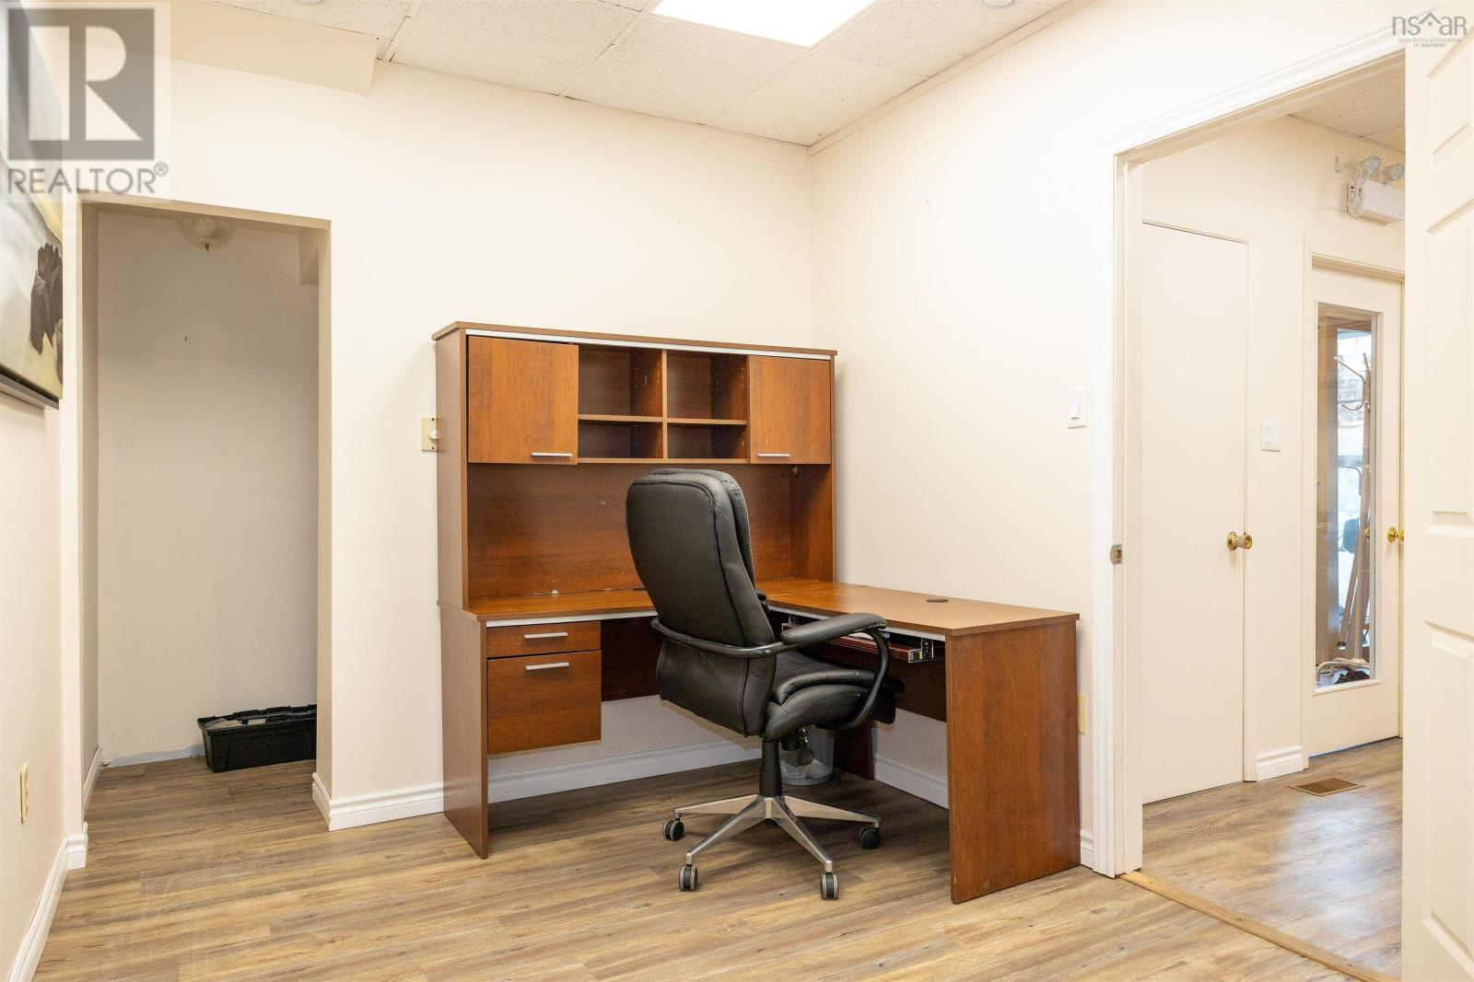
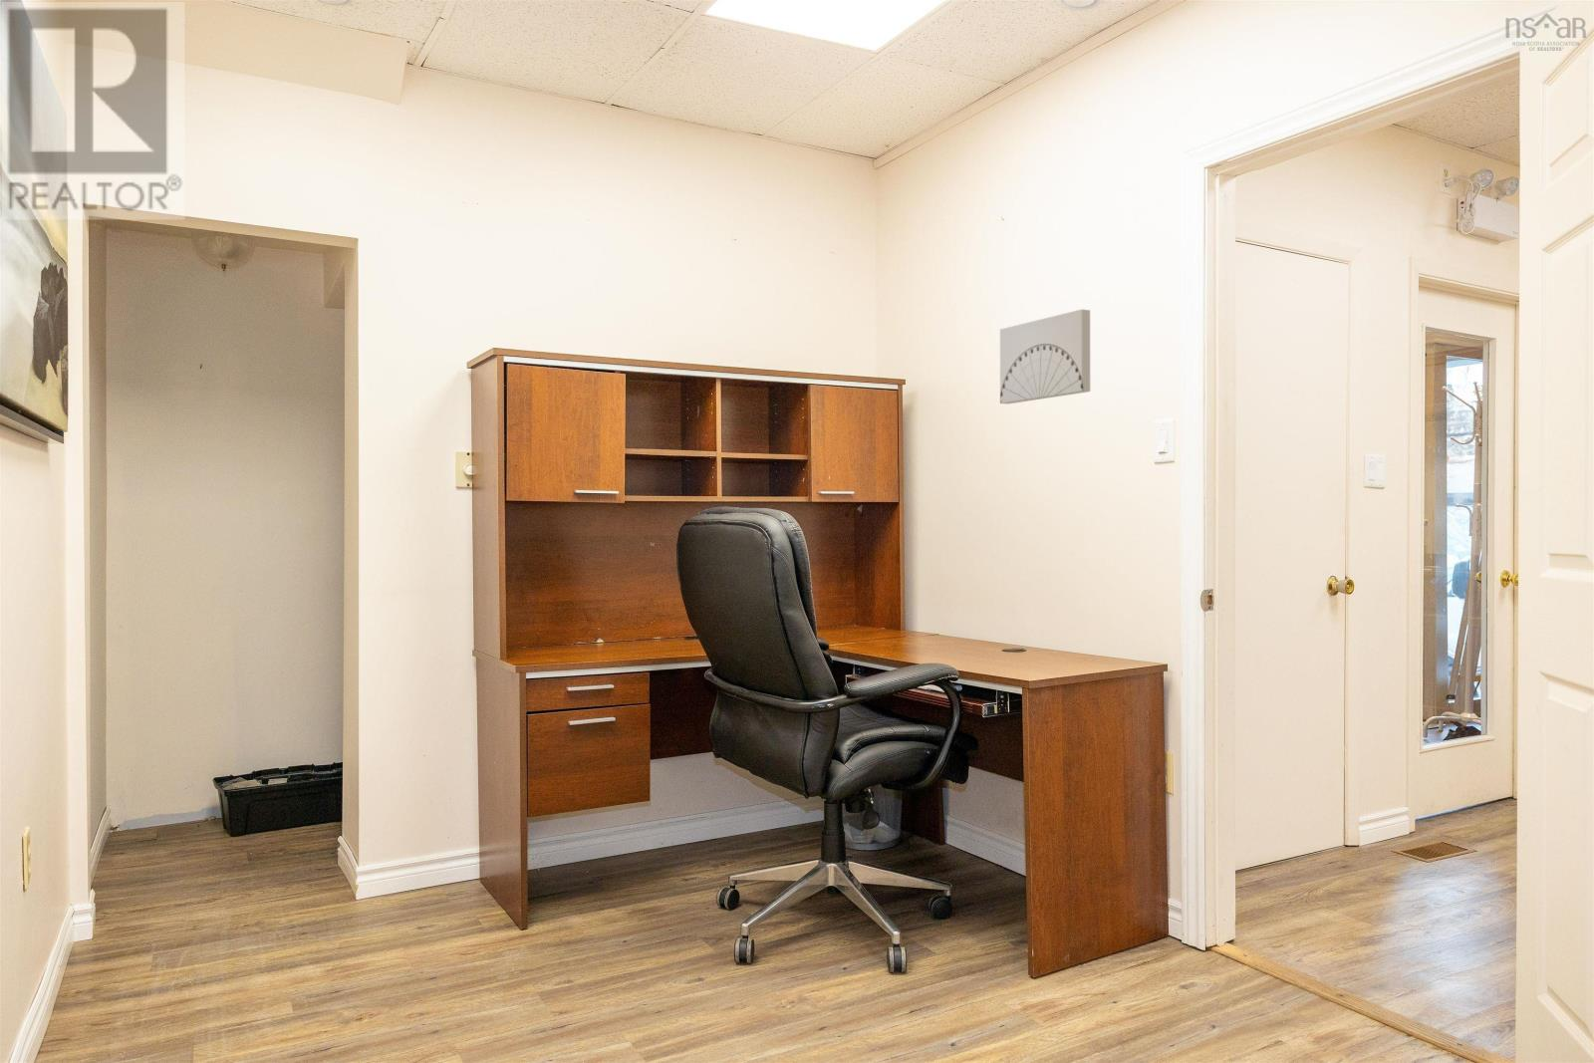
+ wall art (1043, 358)
